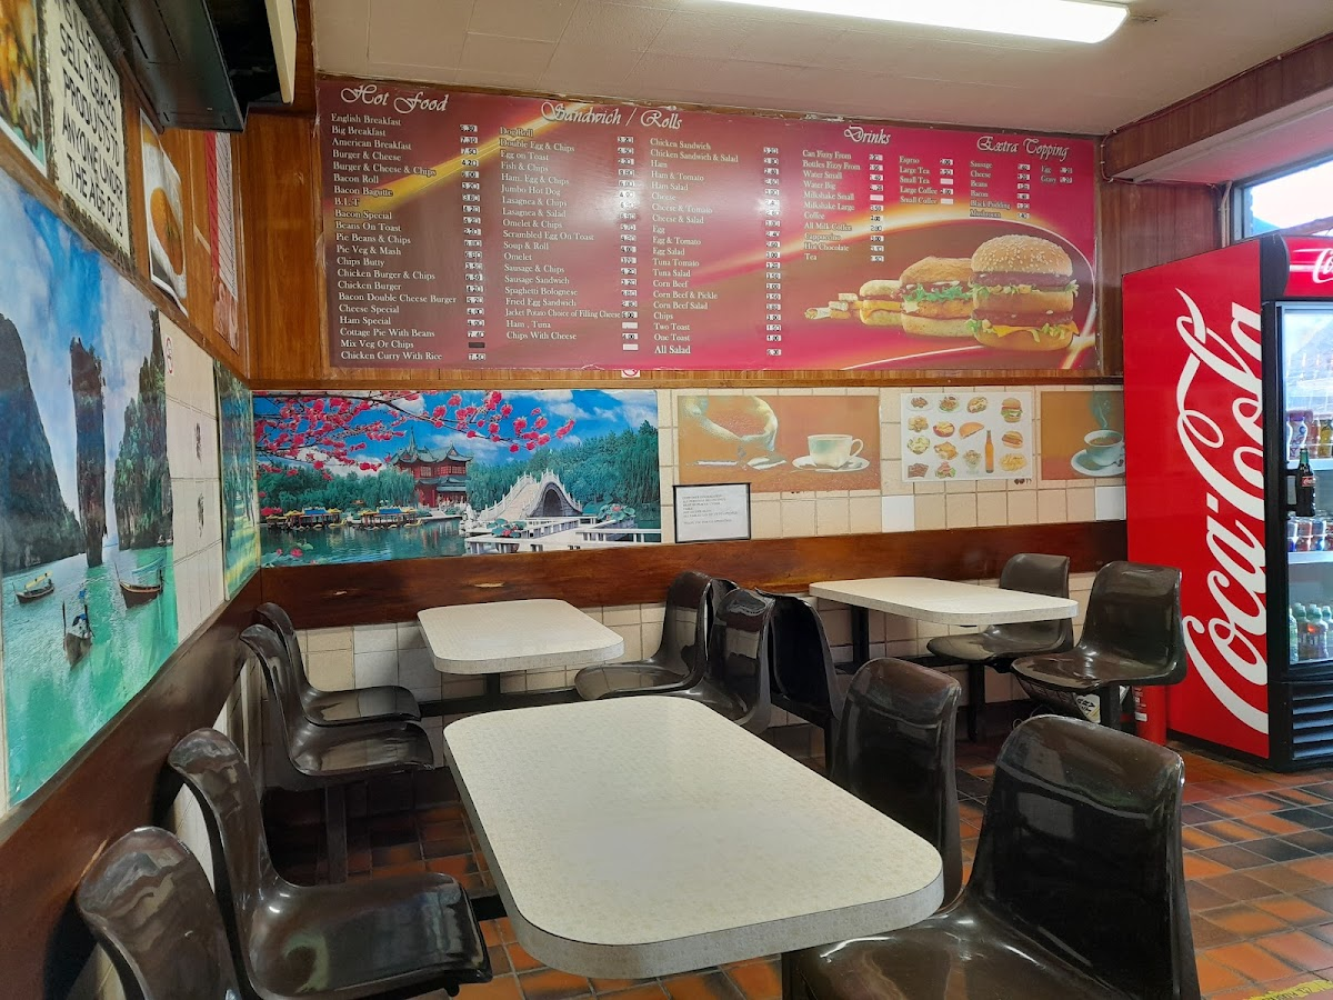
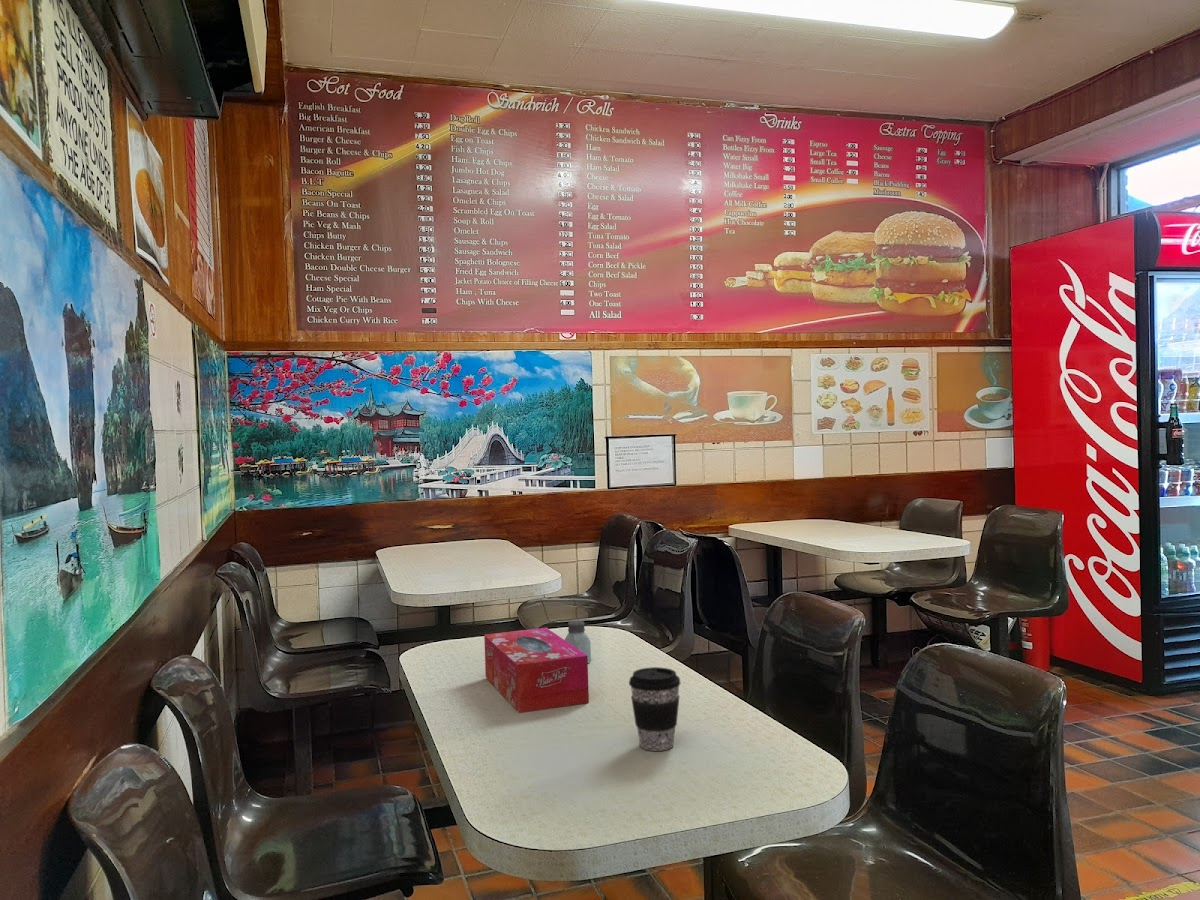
+ tissue box (533, 666)
+ coffee cup (655, 709)
+ saltshaker (576, 642)
